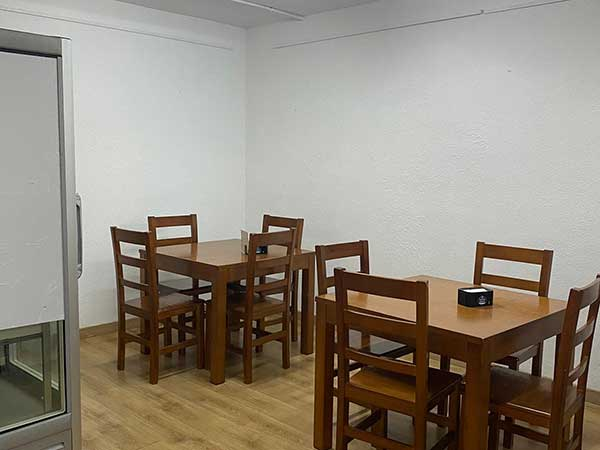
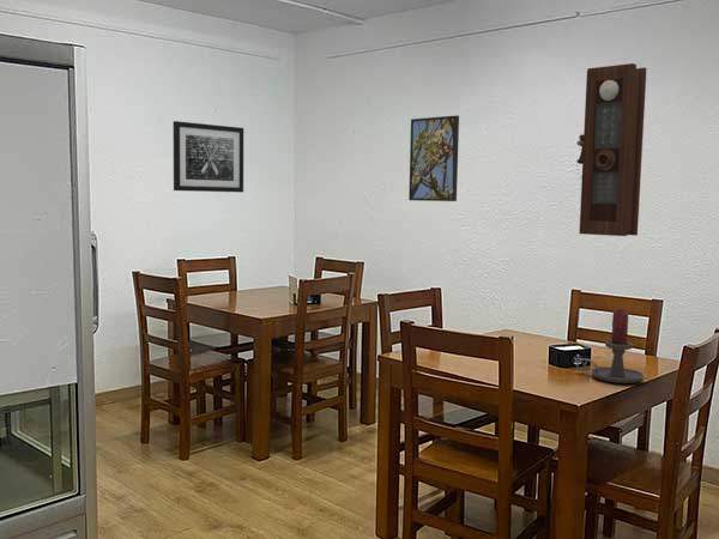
+ wall art (210, 158)
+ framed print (433, 159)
+ candle holder (611, 343)
+ pendulum clock (604, 152)
